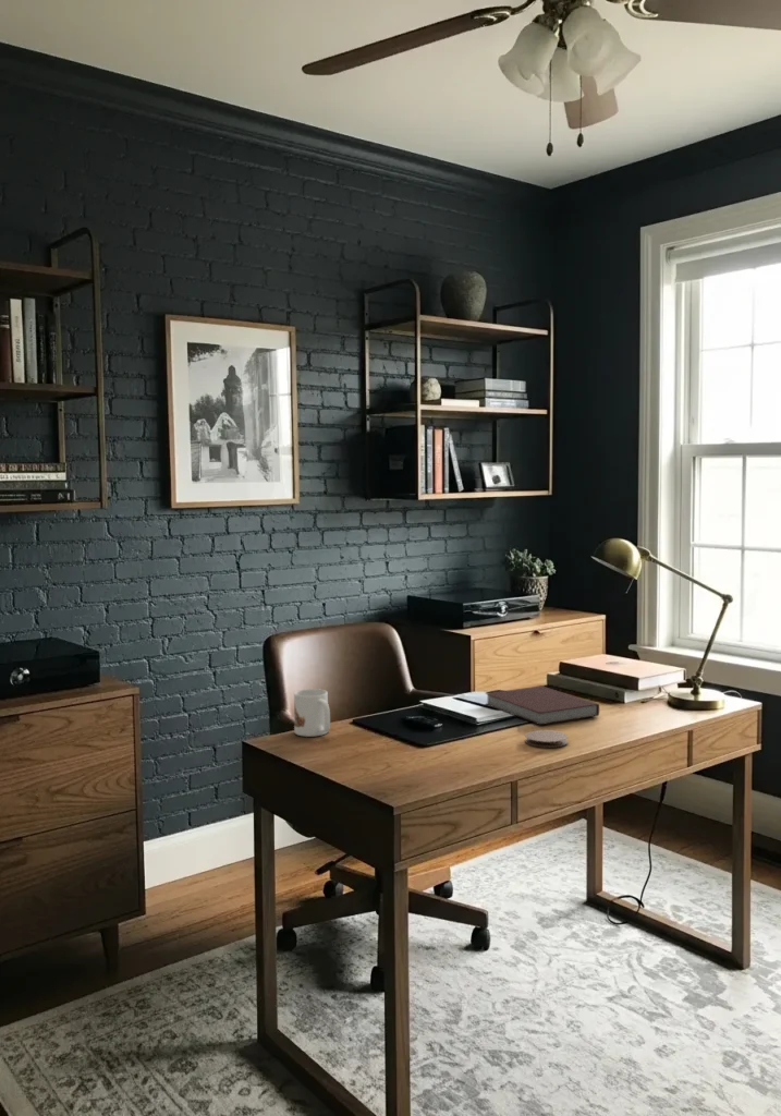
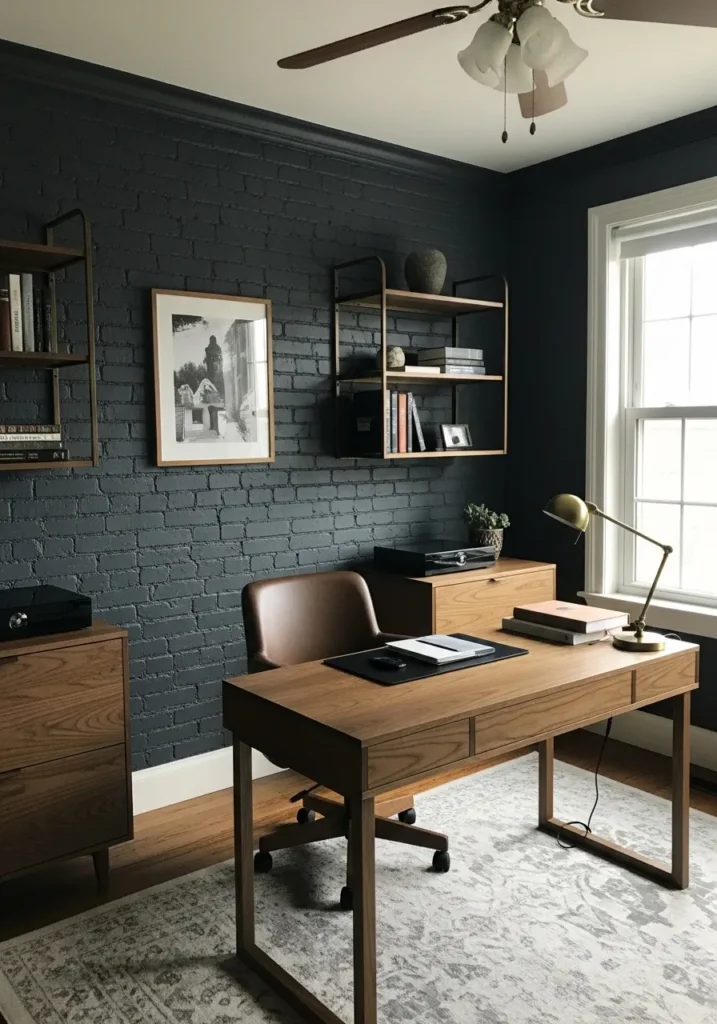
- mug (315, 713)
- notebook (540, 704)
- coaster (546, 738)
